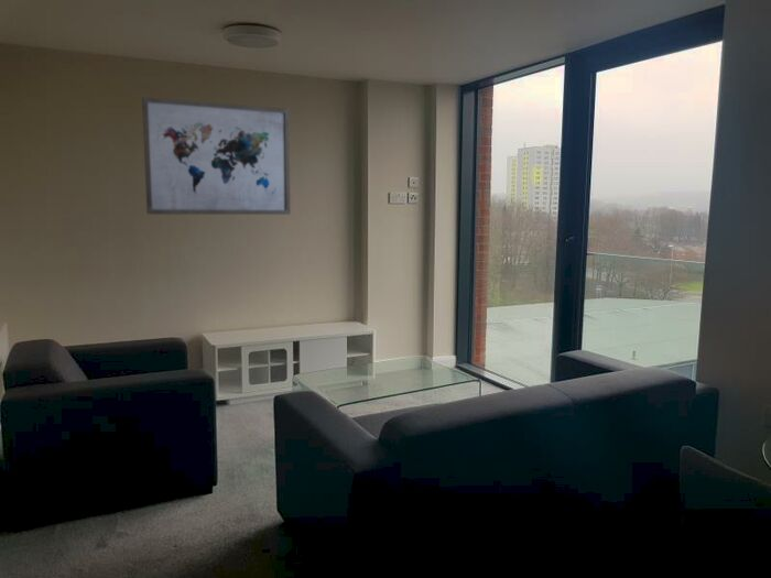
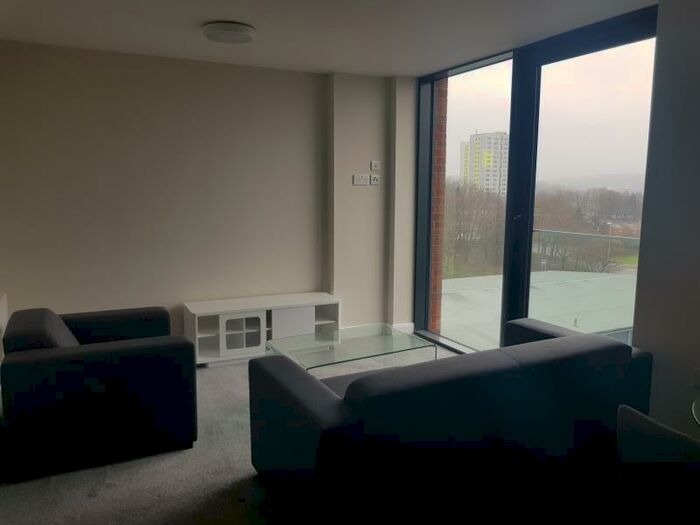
- wall art (220, 159)
